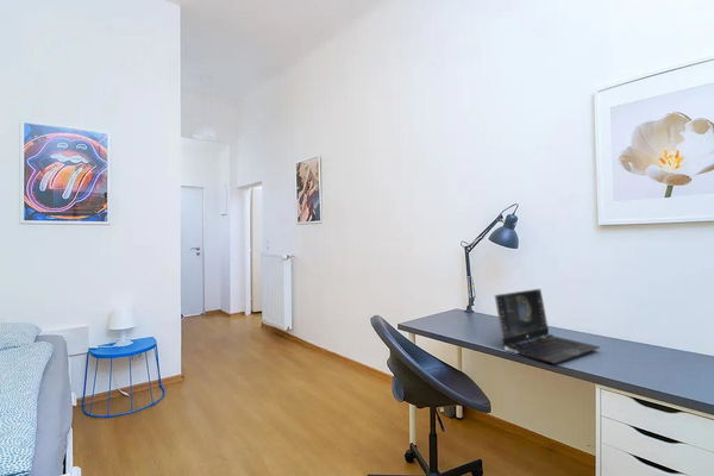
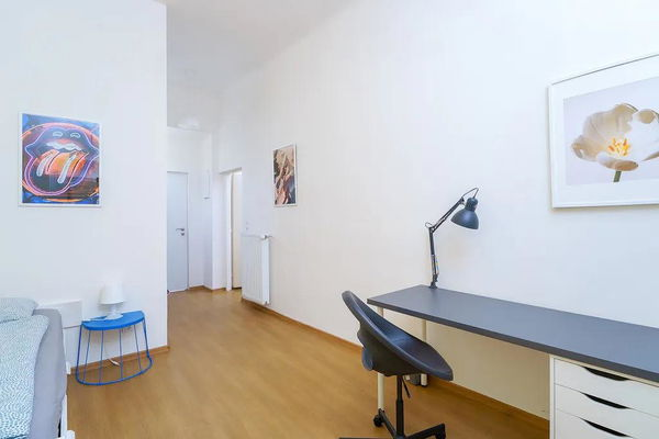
- laptop computer (546, 321)
